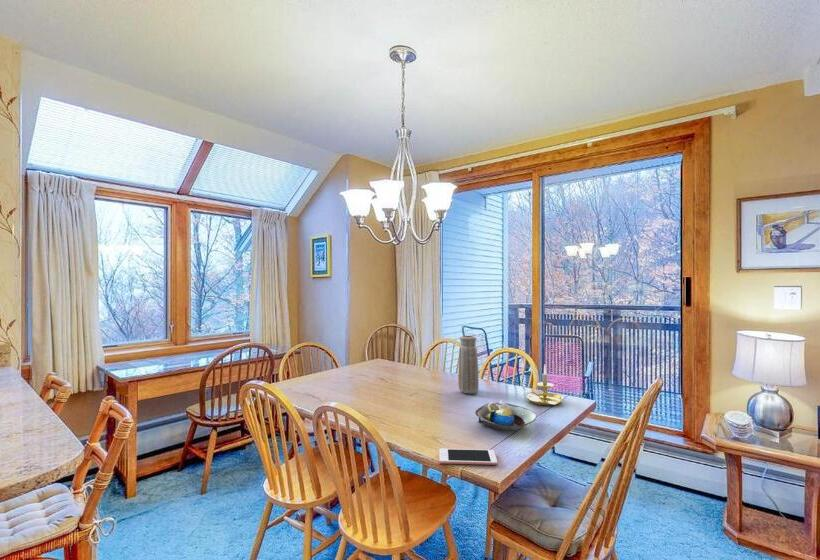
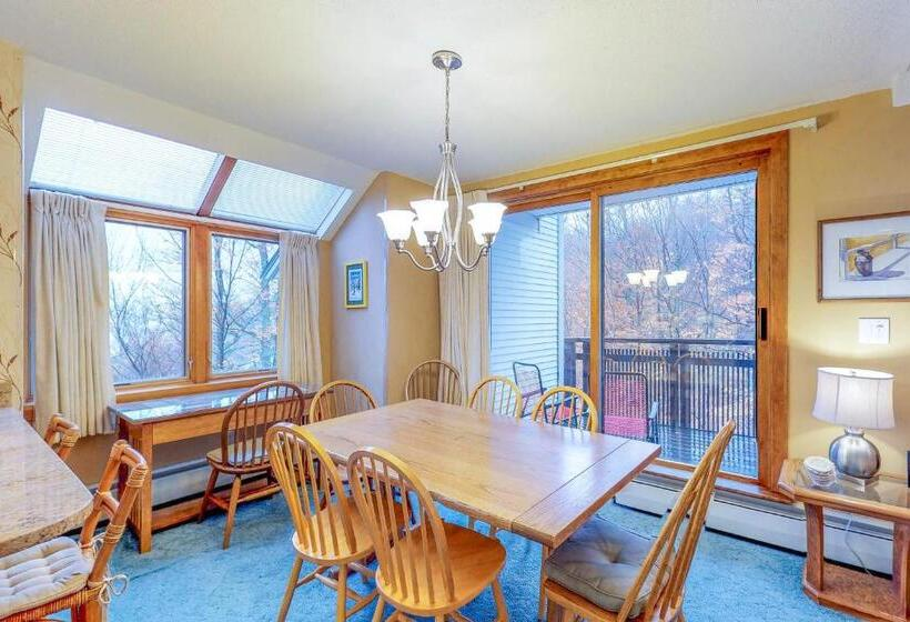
- decorative bowl (497, 412)
- candle holder (542, 383)
- cell phone (467, 456)
- vase (468, 364)
